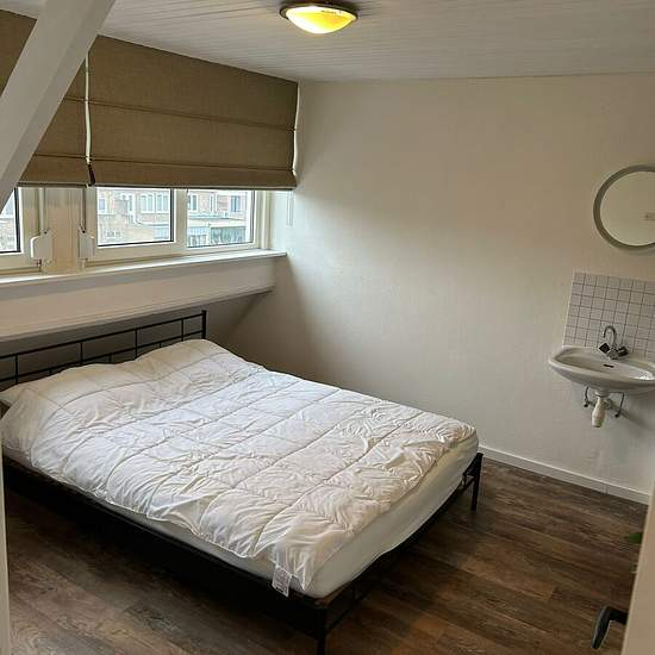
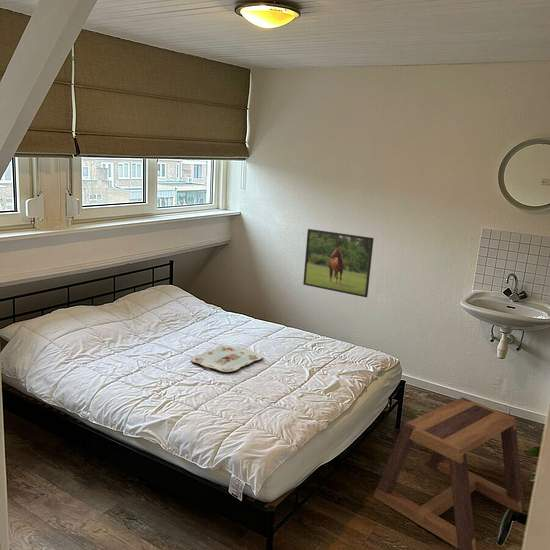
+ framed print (336, 262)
+ stool (454, 462)
+ serving tray (227, 358)
